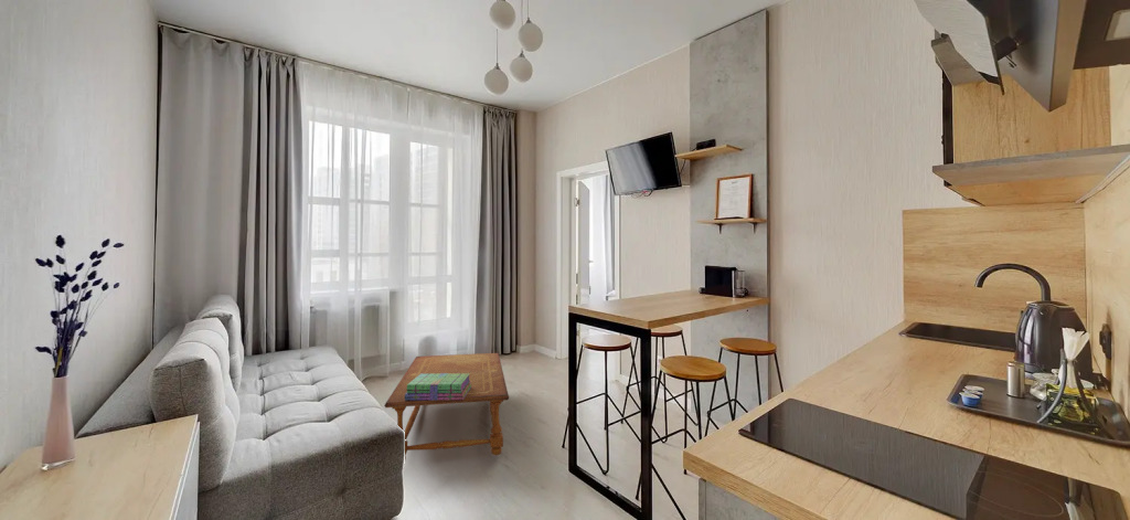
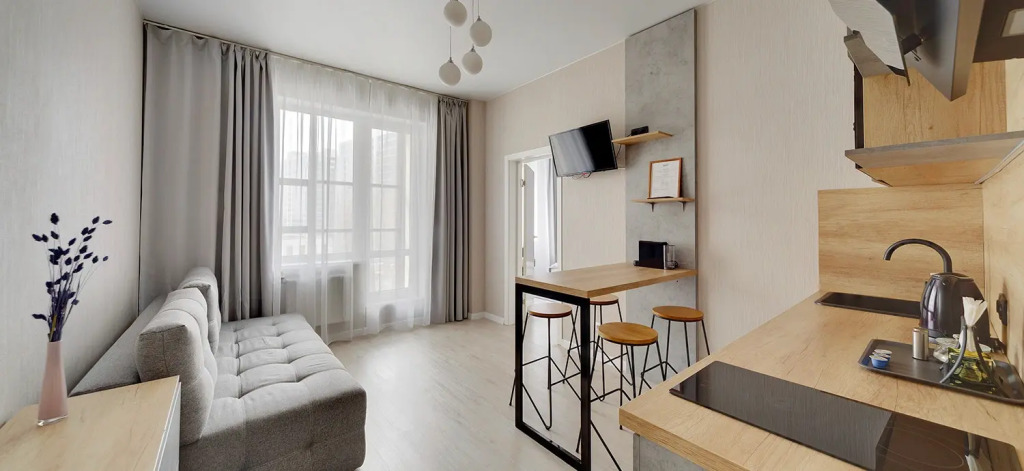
- coffee table (454, 400)
- stack of books (439, 385)
